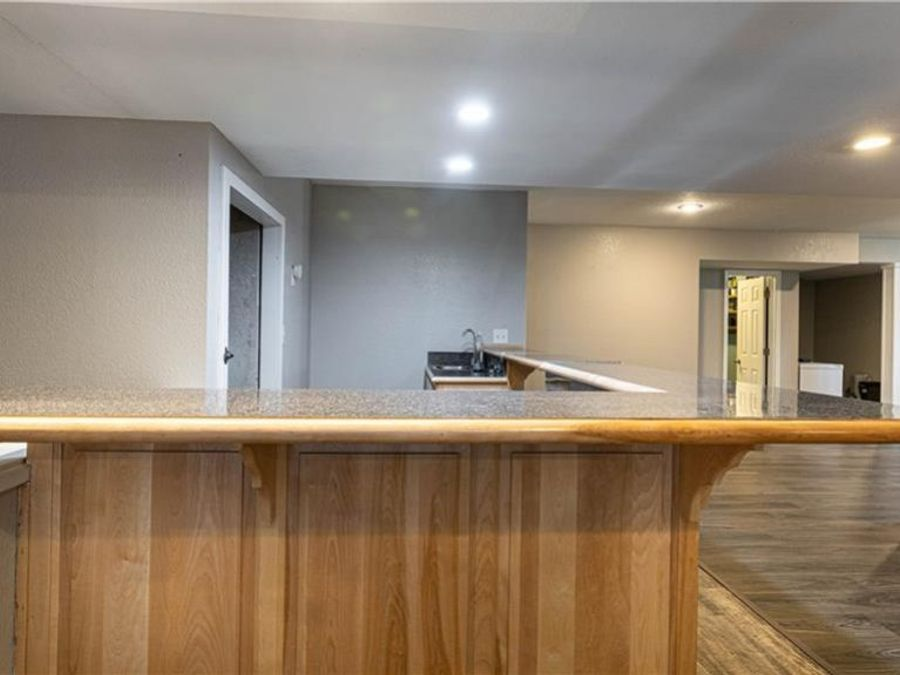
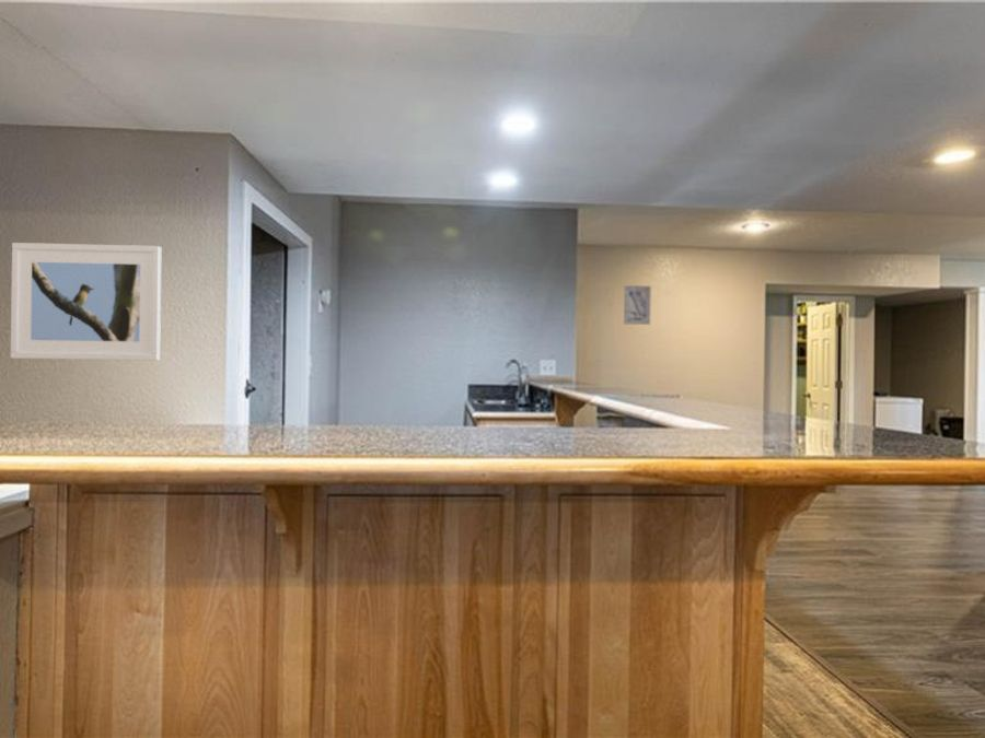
+ wall art (637, 305)
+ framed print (86, 302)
